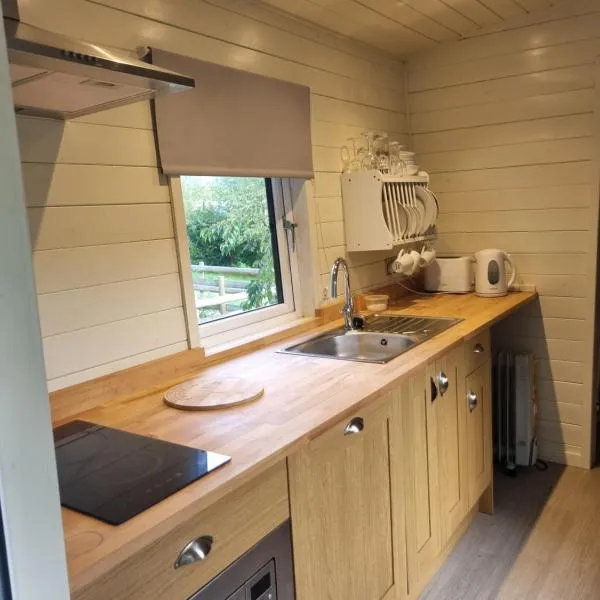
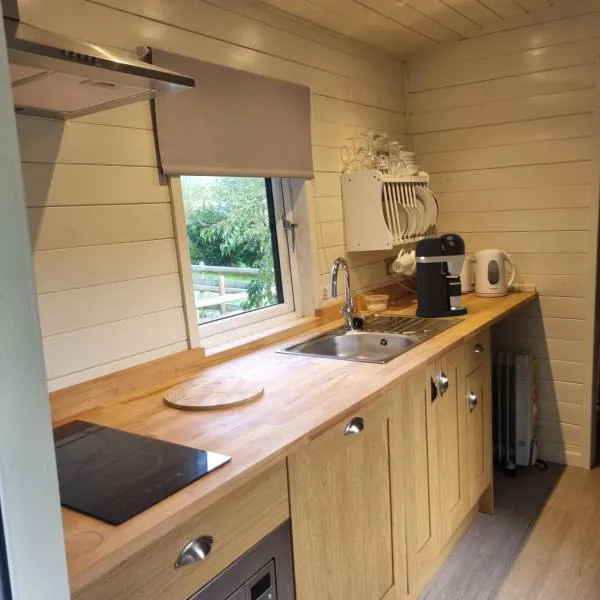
+ coffee maker (440, 274)
